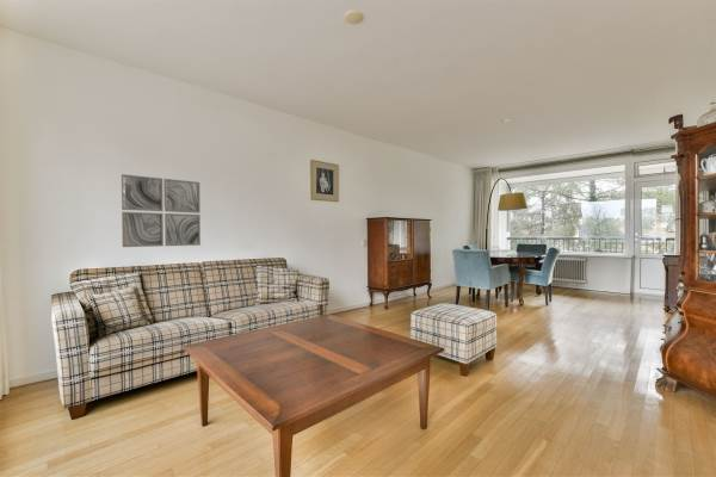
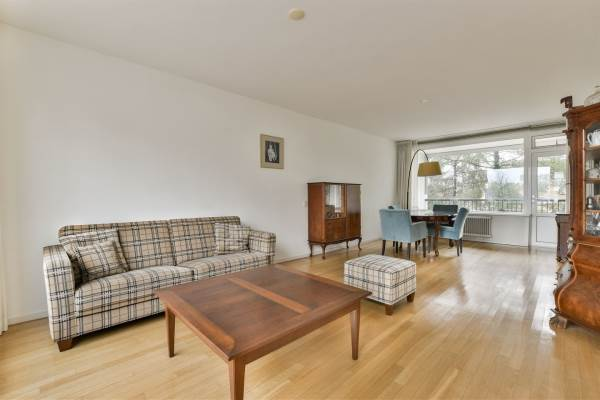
- wall art (162, 213)
